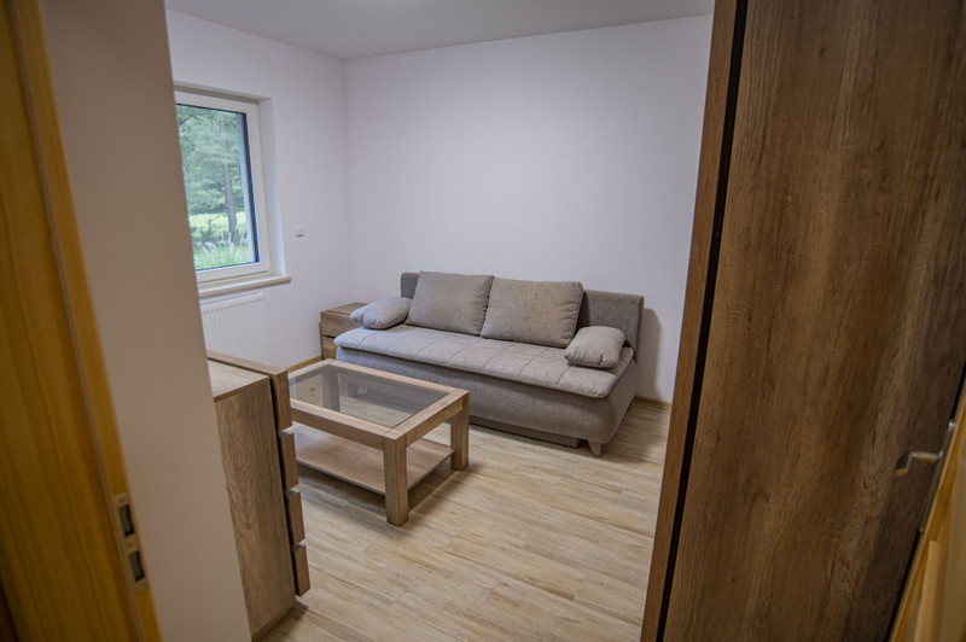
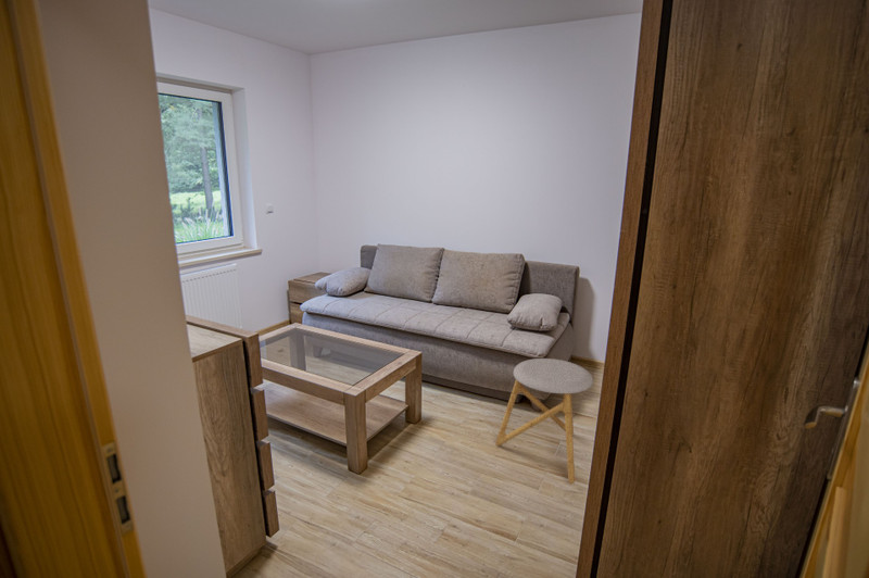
+ stool (542, 410)
